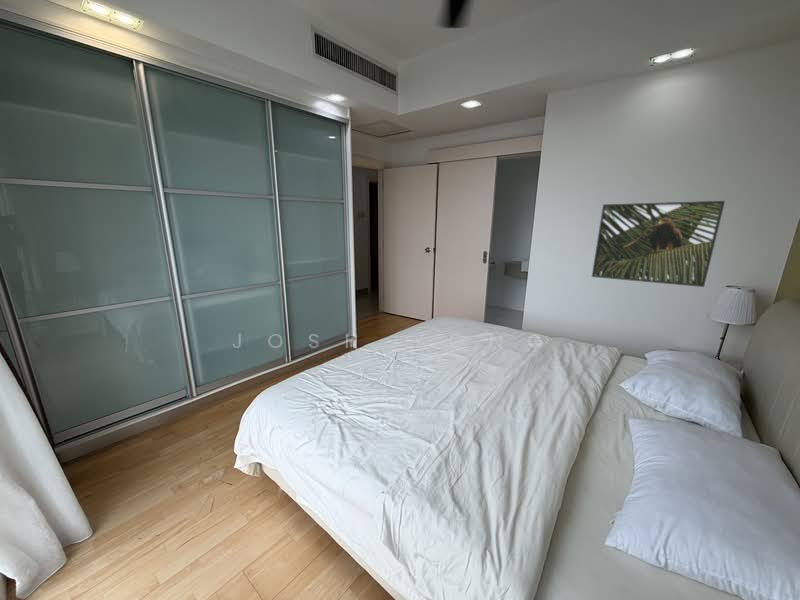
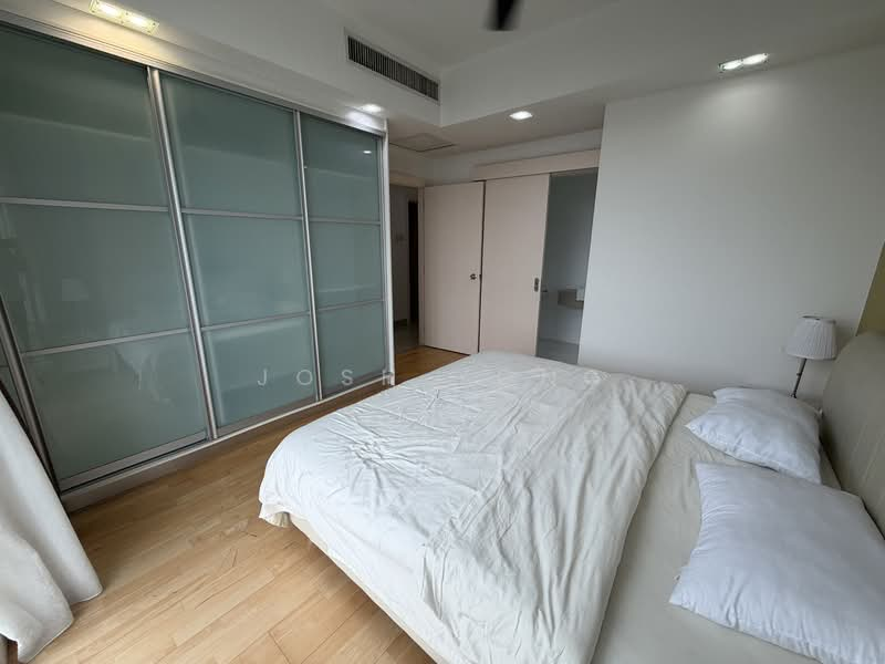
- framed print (650, 243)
